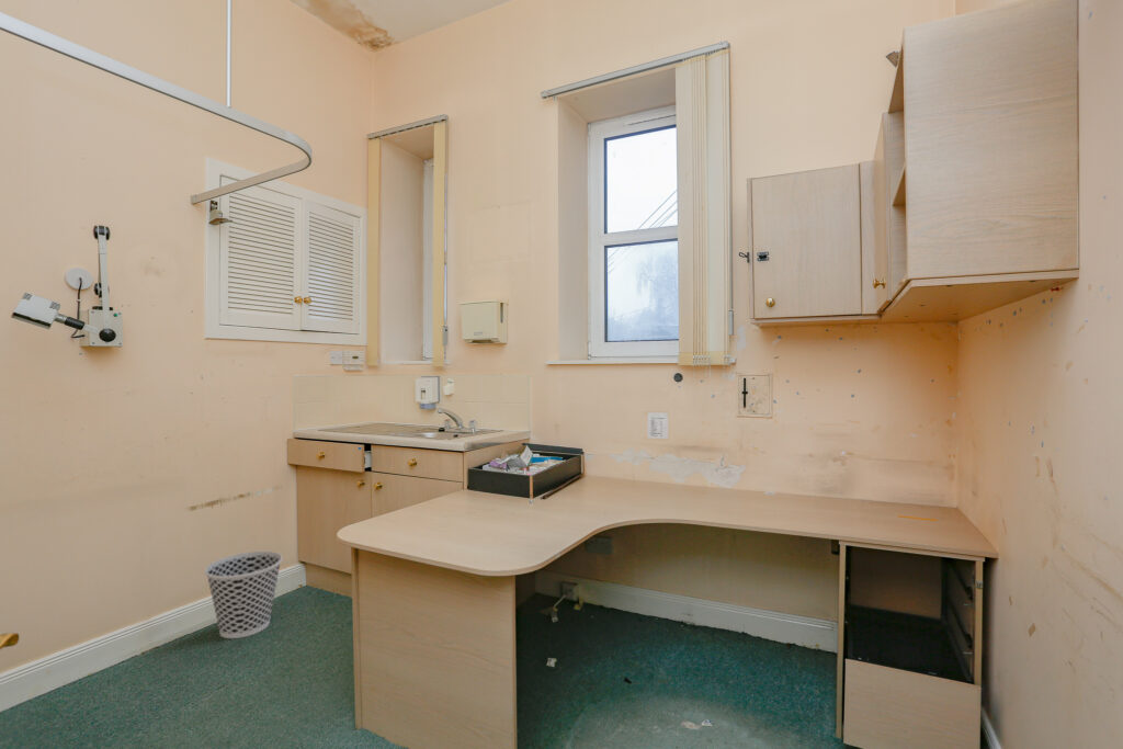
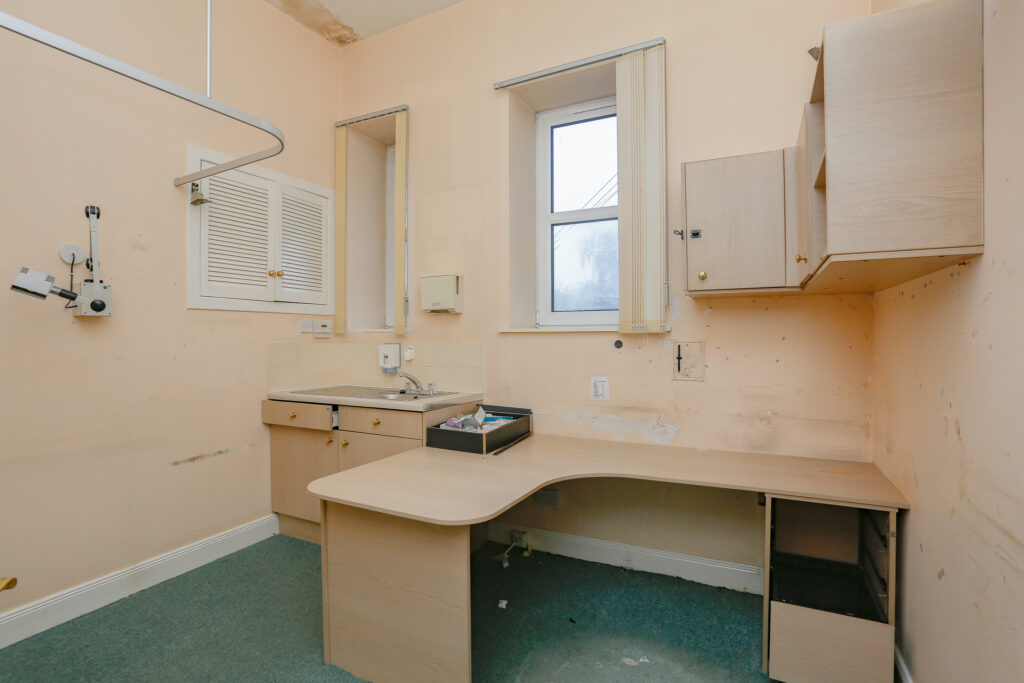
- wastebasket (245, 594)
